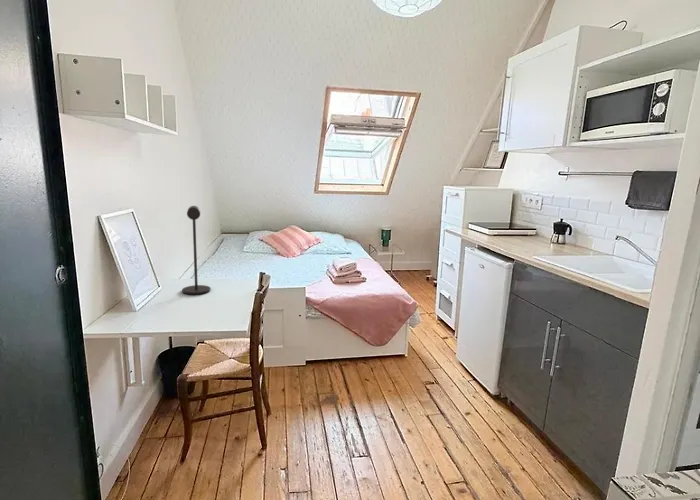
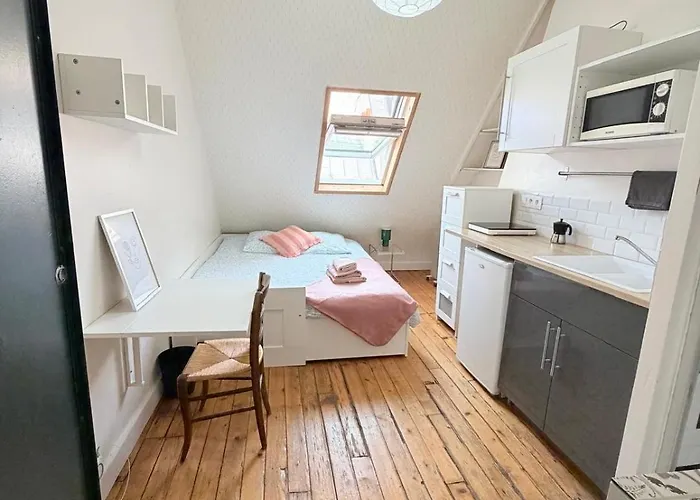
- desk lamp (195, 249)
